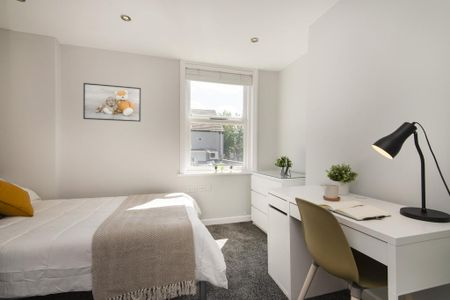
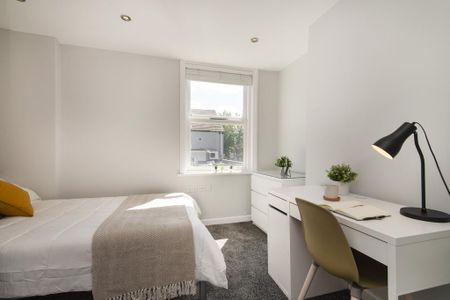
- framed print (113, 103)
